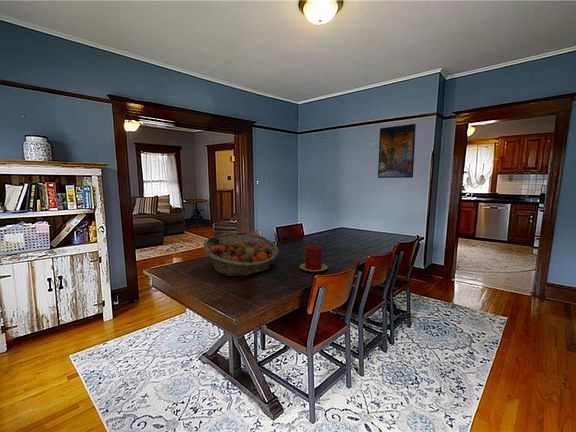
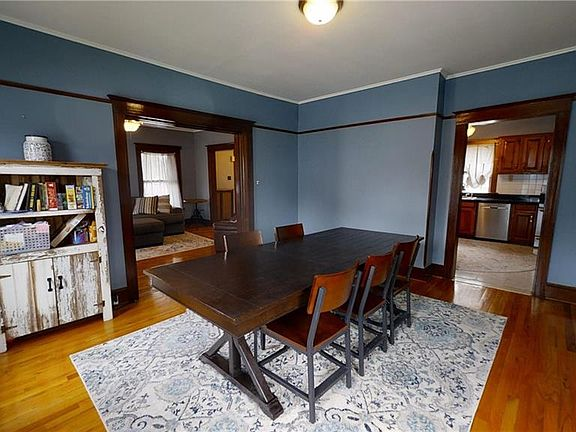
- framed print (395, 152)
- candle (313, 258)
- fruit basket (242, 252)
